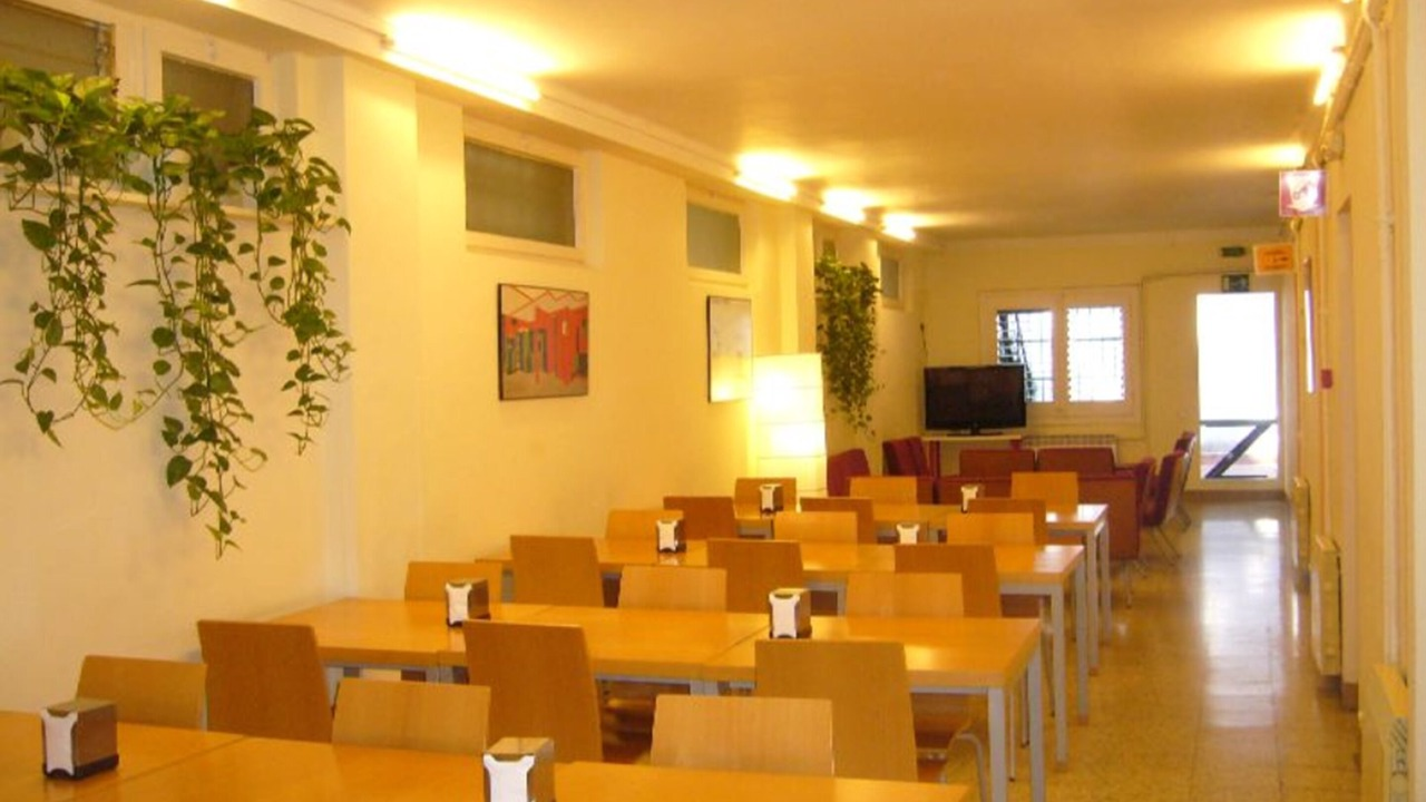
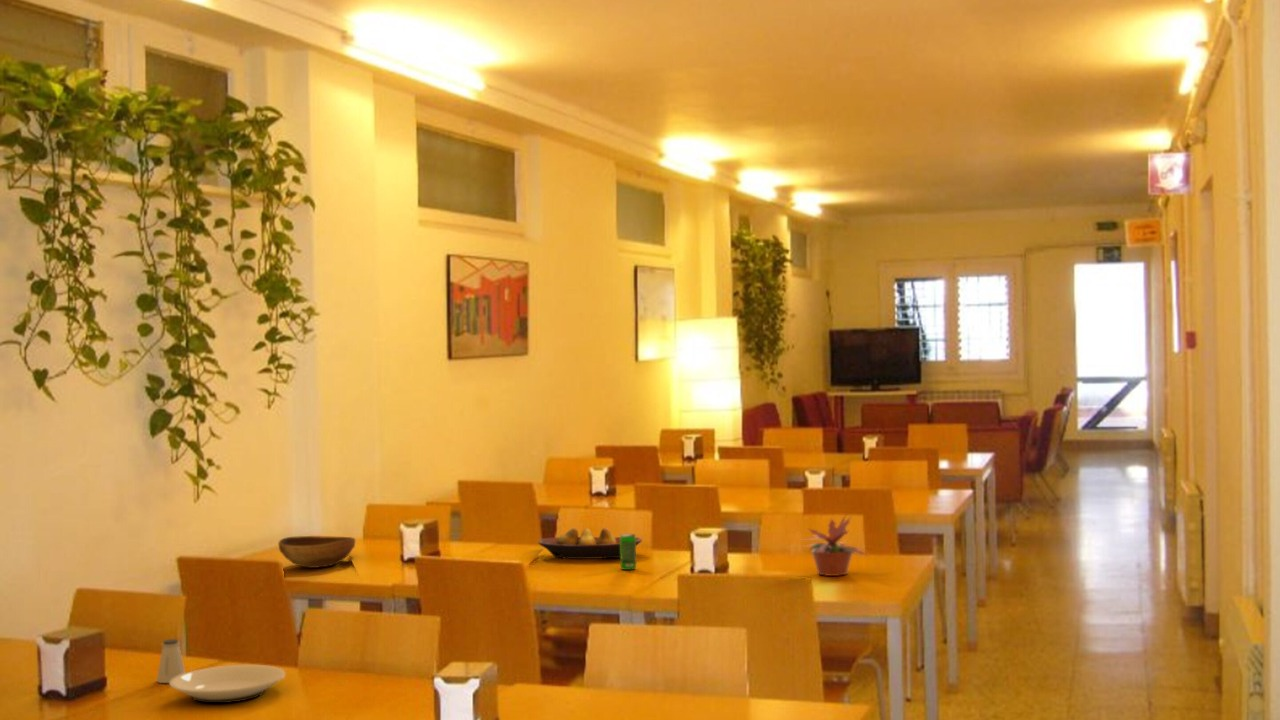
+ saltshaker (171, 660)
+ plate (228, 685)
+ fruit bowl (590, 542)
+ beverage can (628, 551)
+ potted plant (832, 542)
+ bowl (317, 551)
